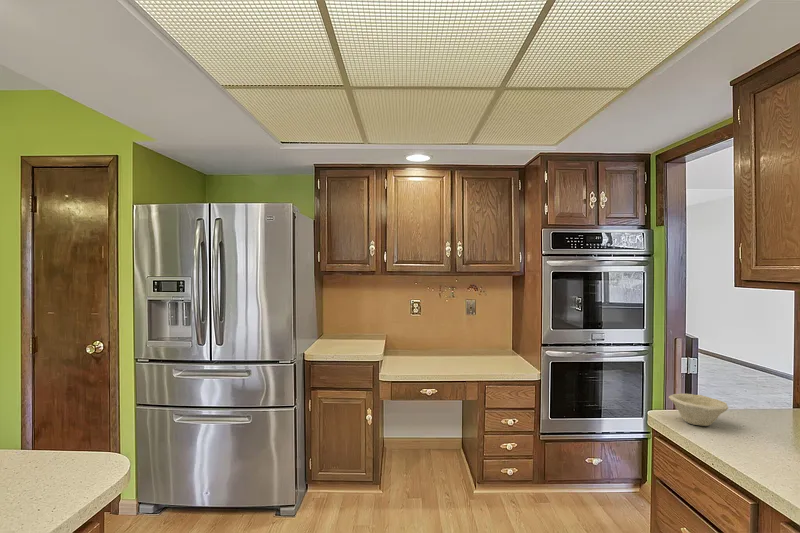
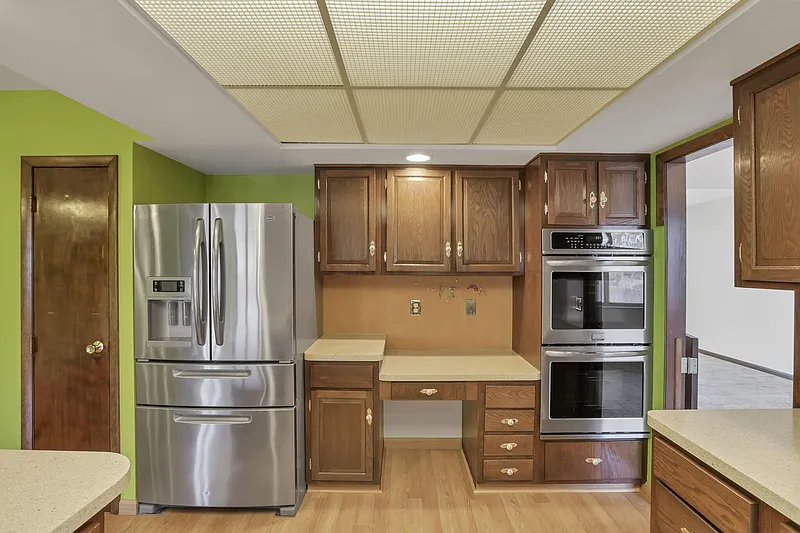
- bowl (698, 410)
